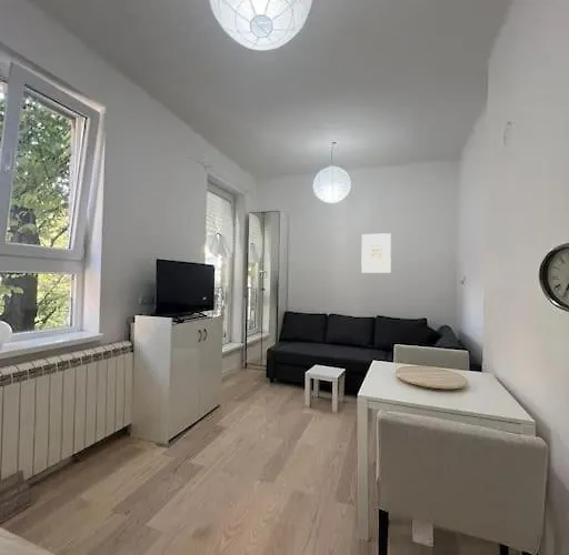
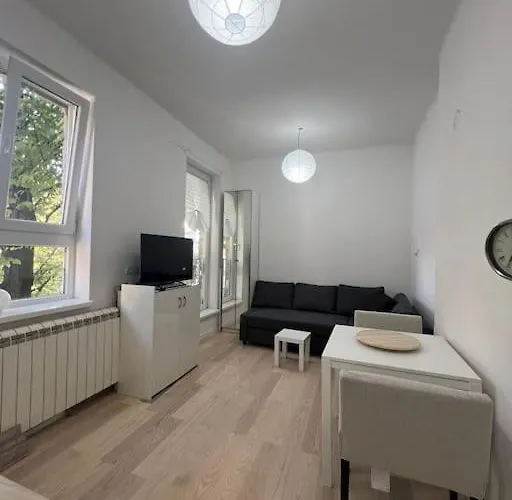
- wall art (376, 253)
